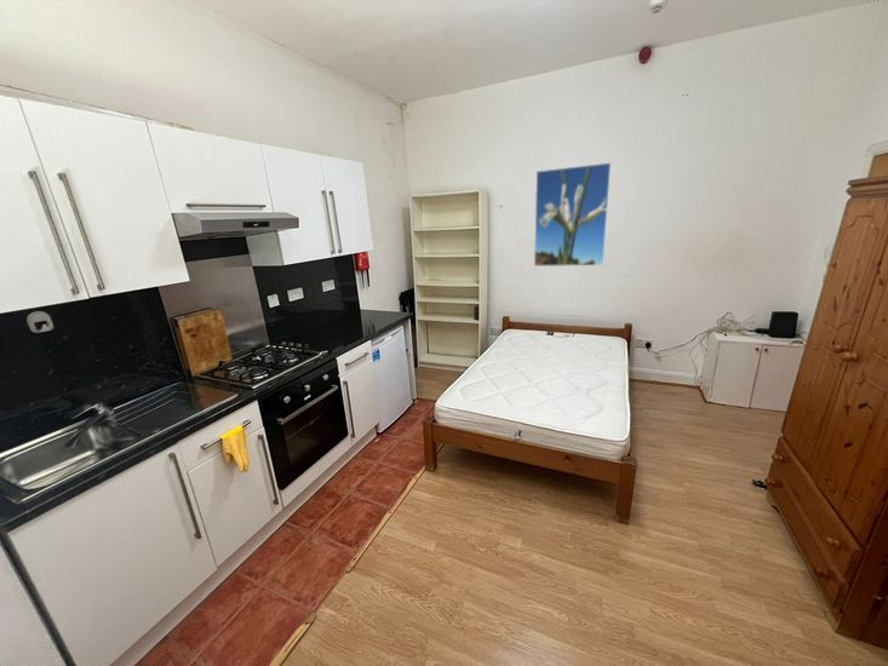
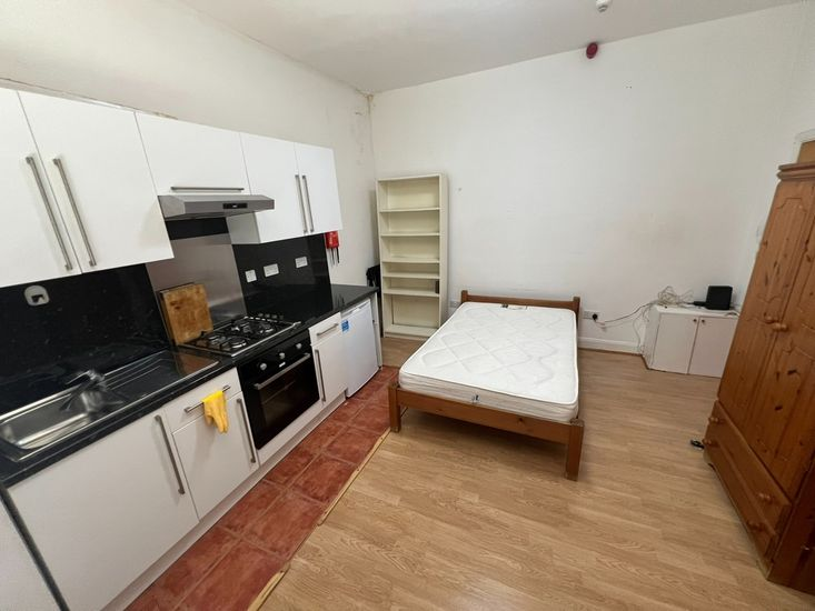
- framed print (569, 218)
